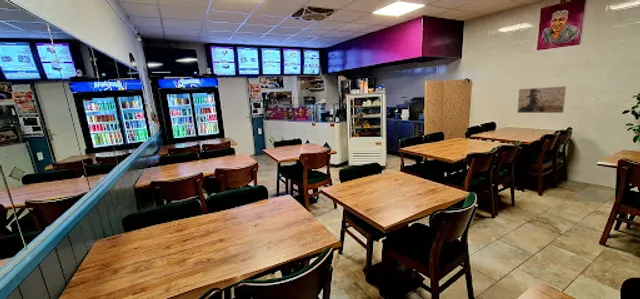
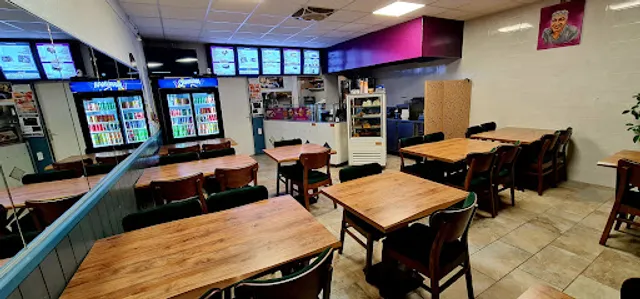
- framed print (540, 100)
